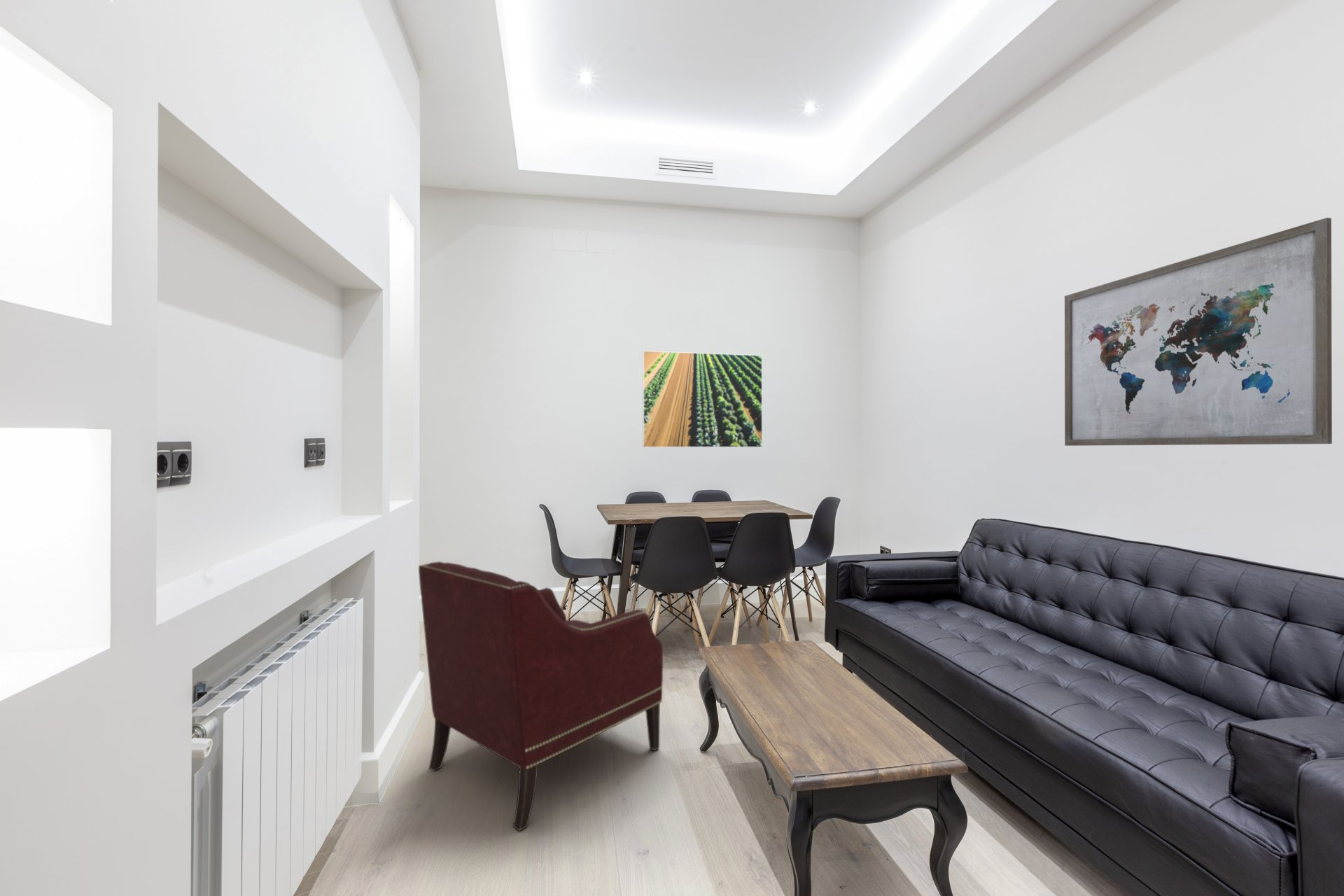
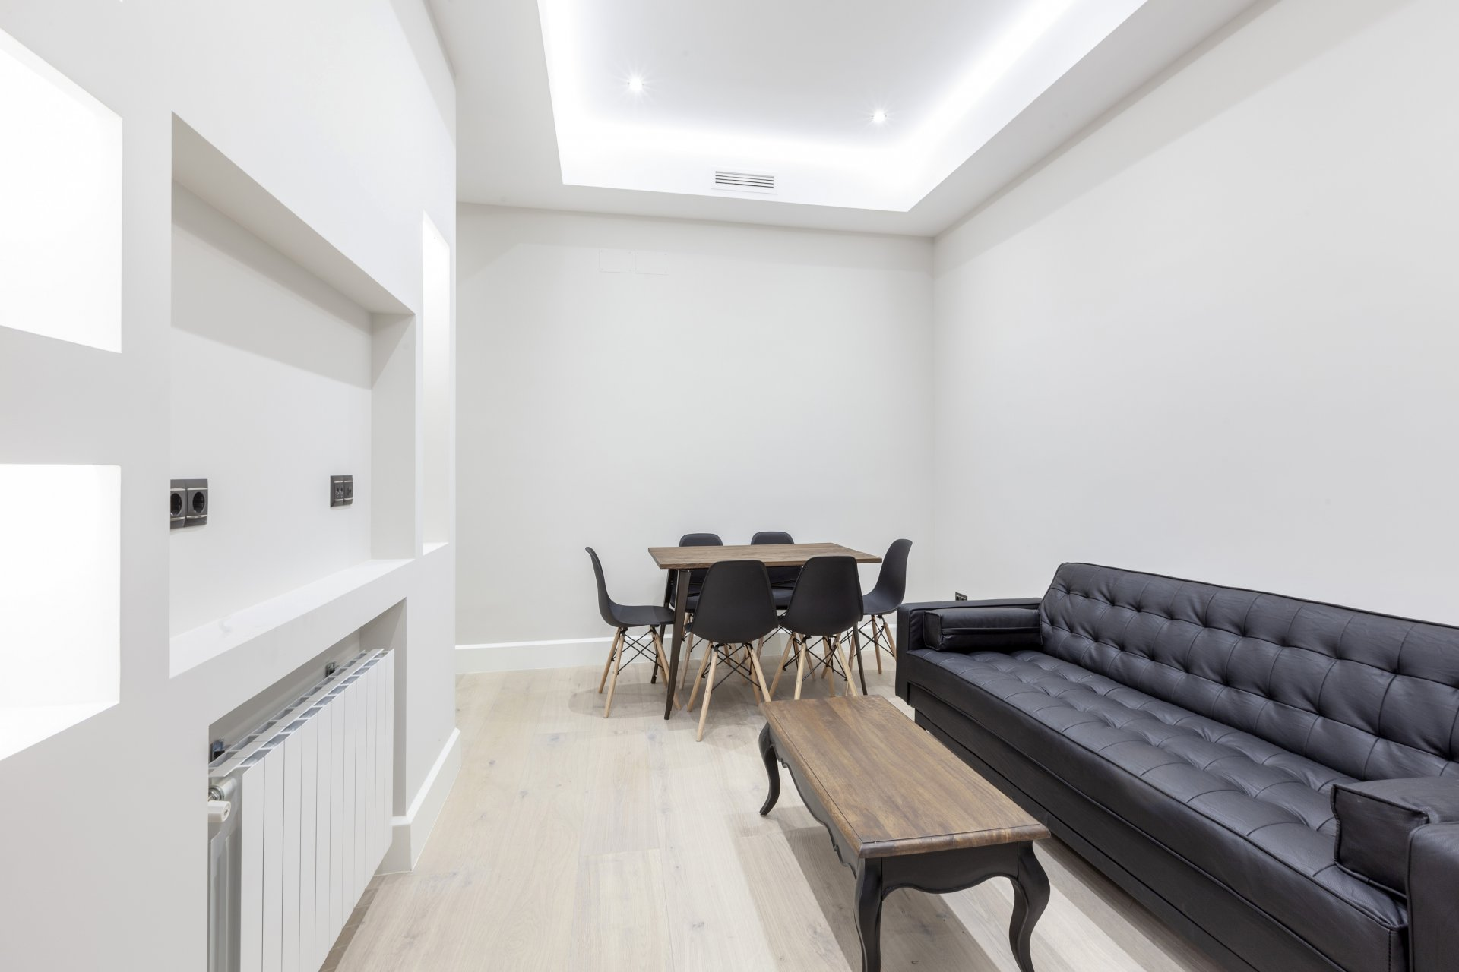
- armchair (544, 656)
- wall art (1170, 355)
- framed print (704, 400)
